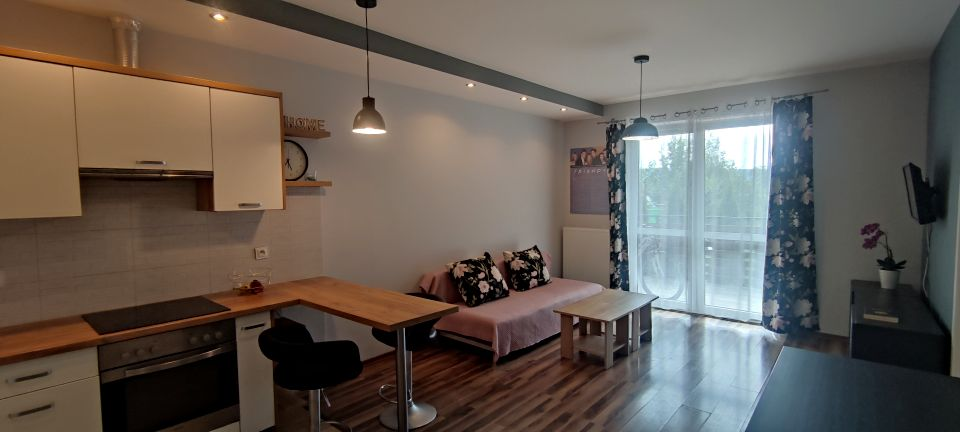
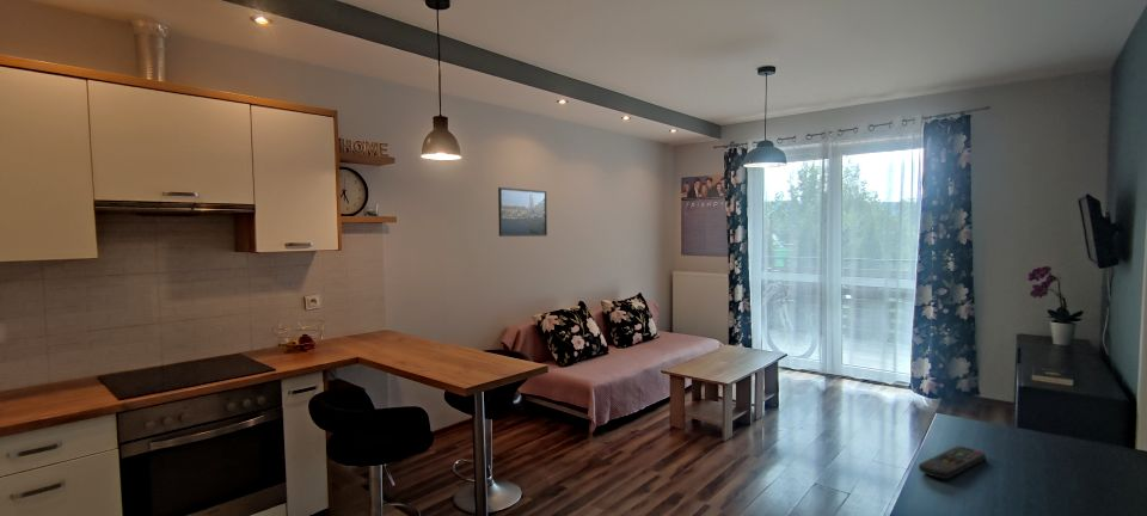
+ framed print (523, 213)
+ remote control (952, 461)
